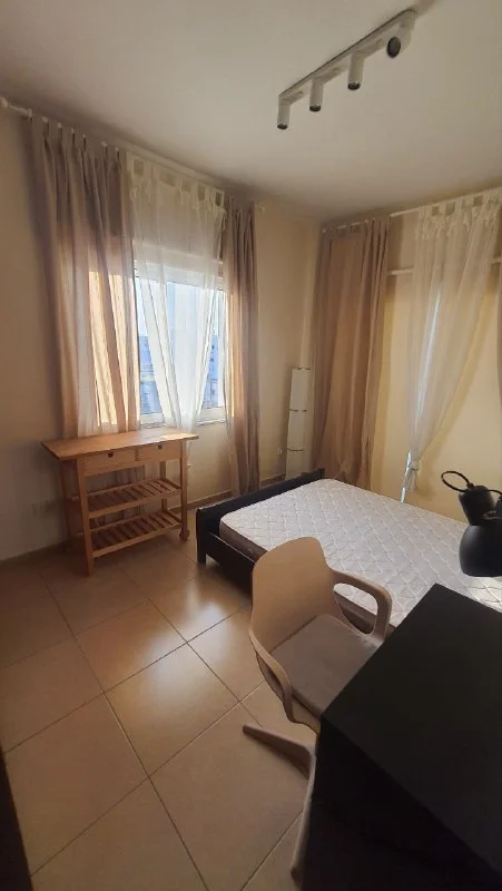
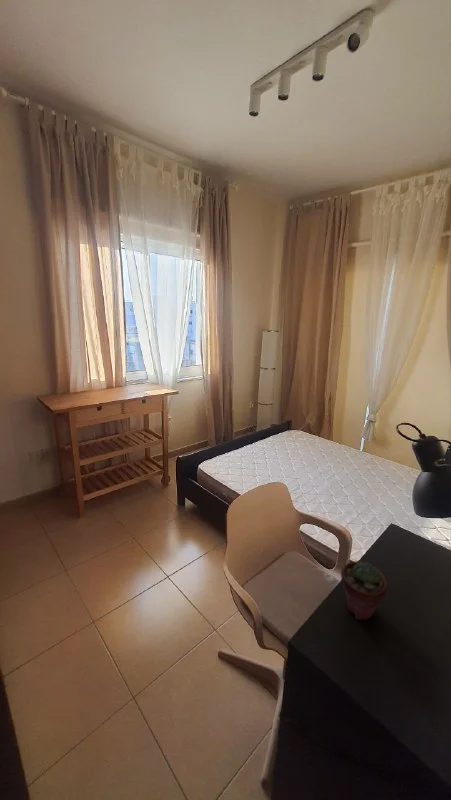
+ potted succulent (362, 585)
